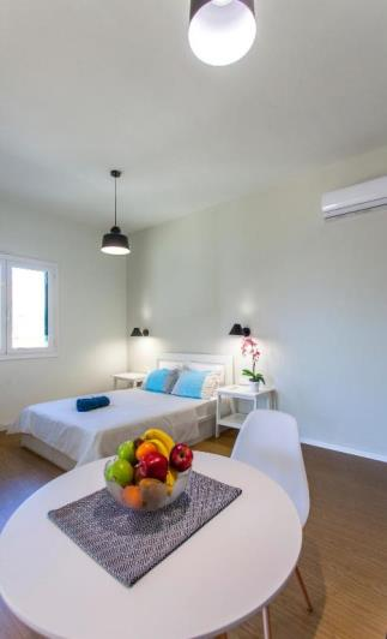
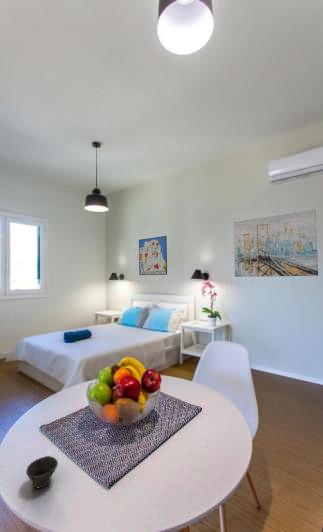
+ cup (43, 472)
+ wall art (271, 246)
+ wall art (152, 256)
